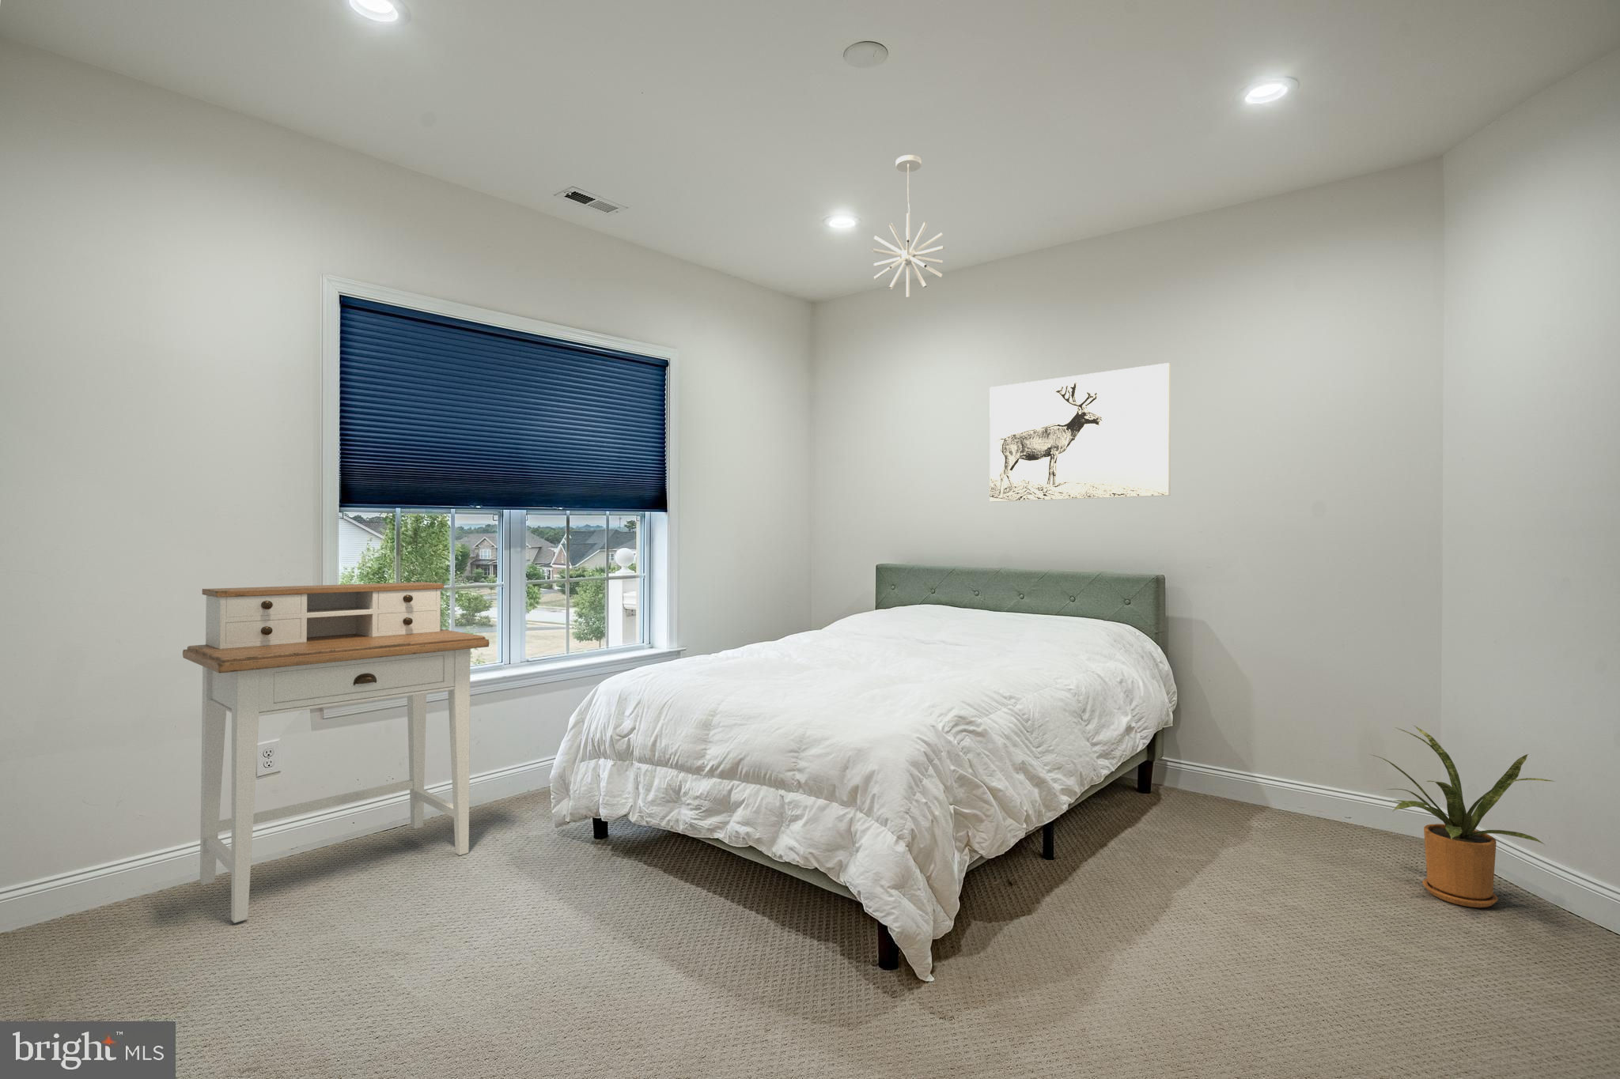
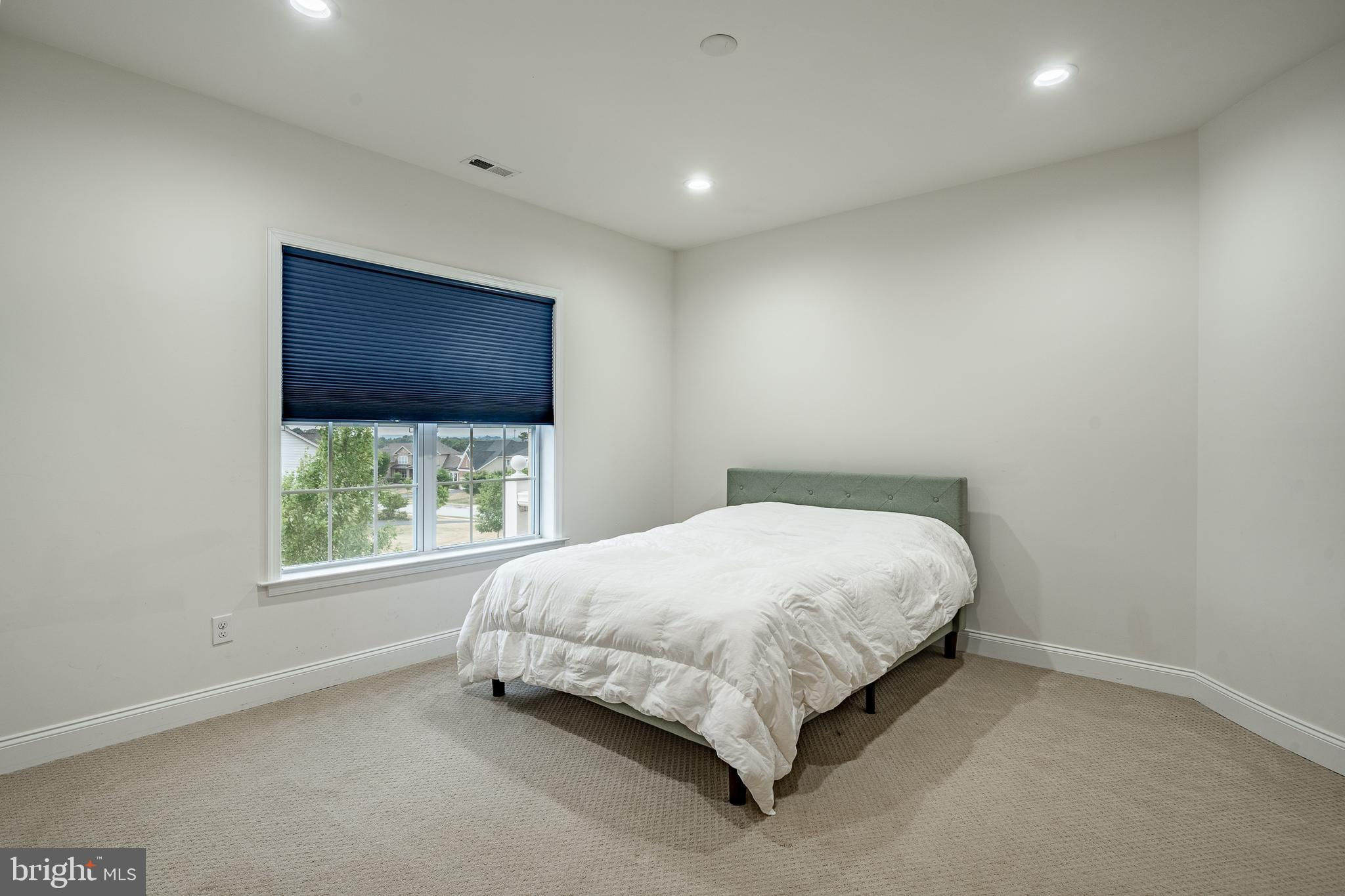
- wall art (1073, 437)
- house plant (1453, 818)
- pendant light (908, 226)
- desk (342, 704)
